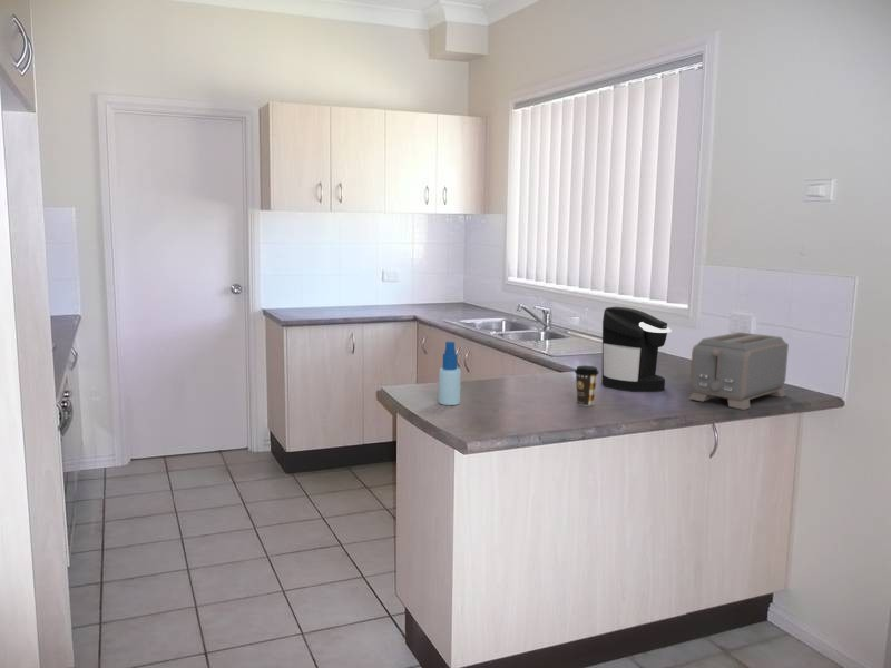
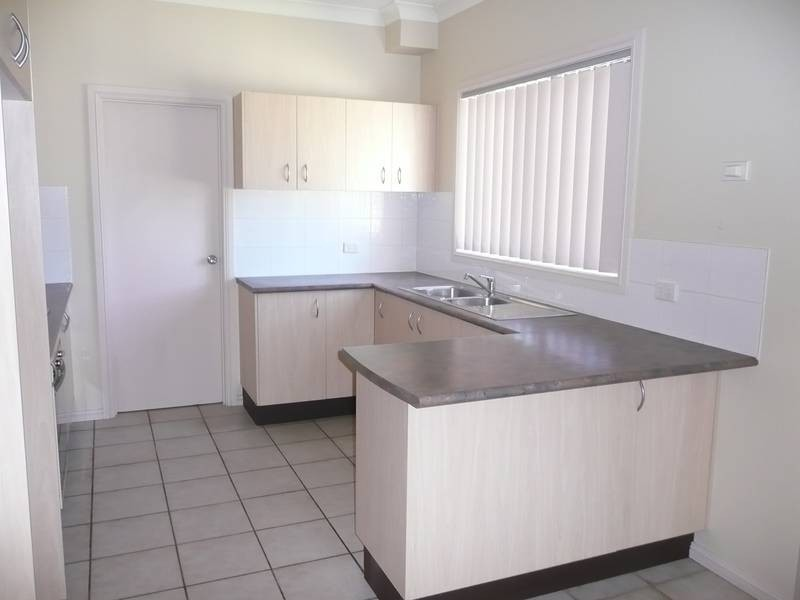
- coffee cup (586, 385)
- coffee maker (636, 347)
- spray bottle (449, 372)
- toaster (737, 367)
